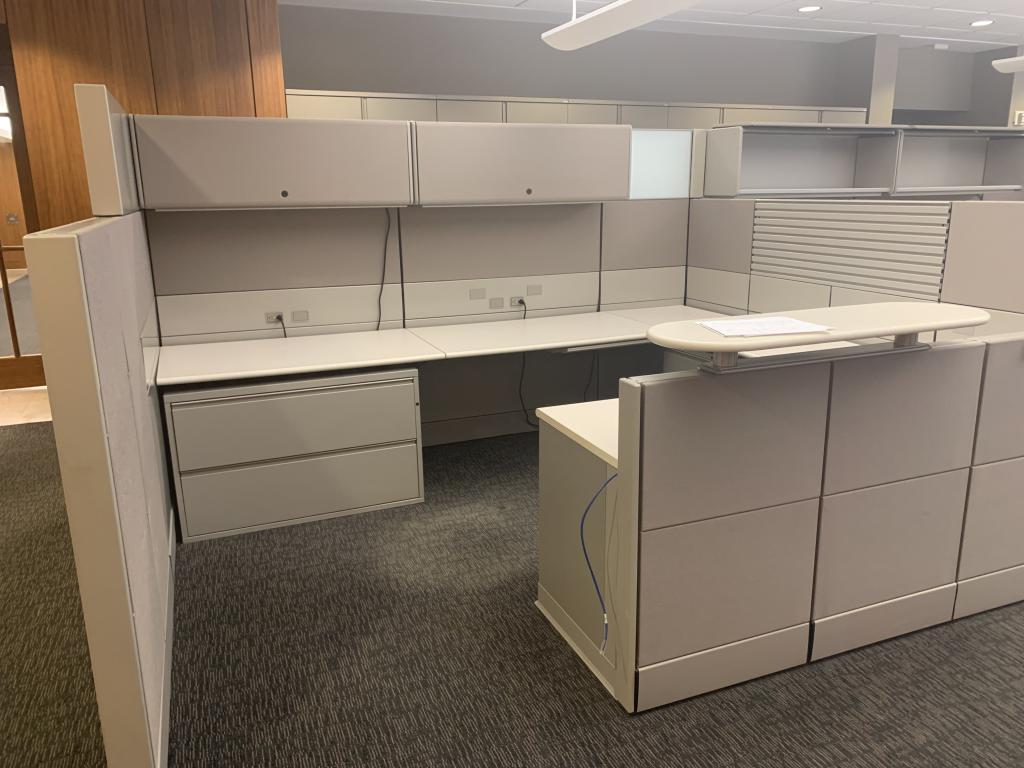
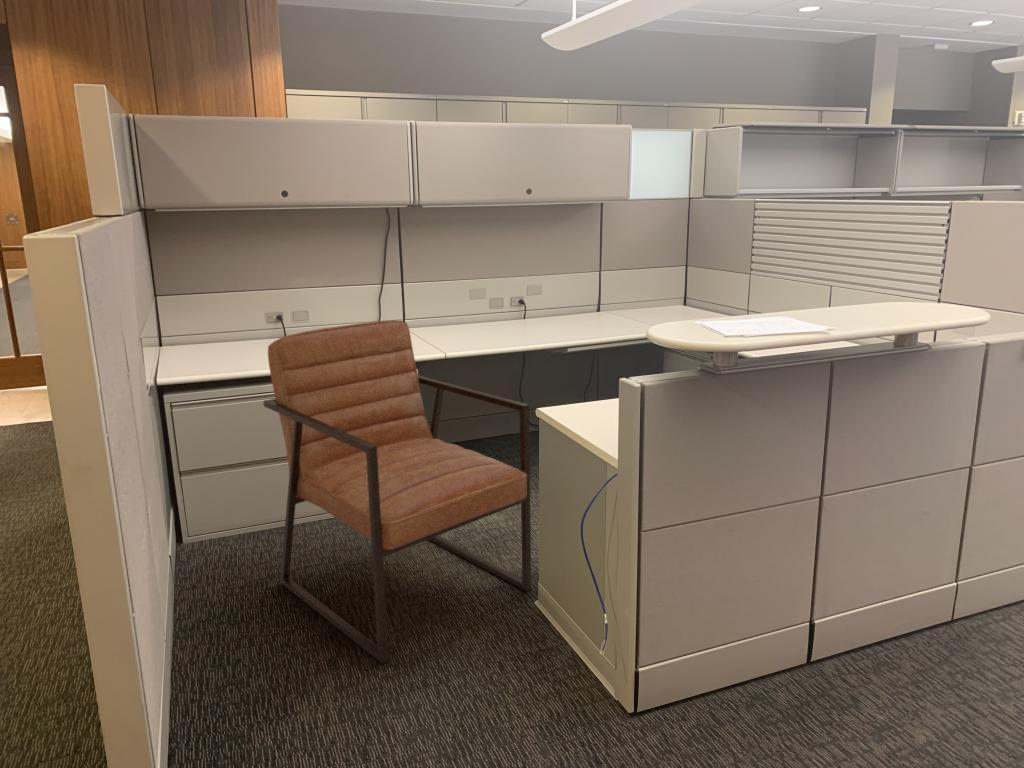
+ chair (397, 466)
